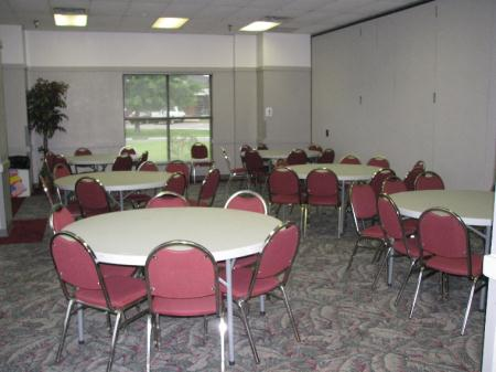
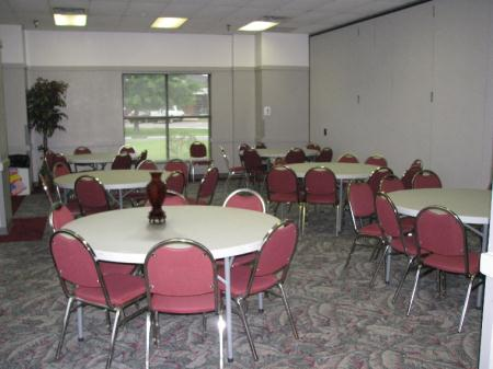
+ vase (157, 197)
